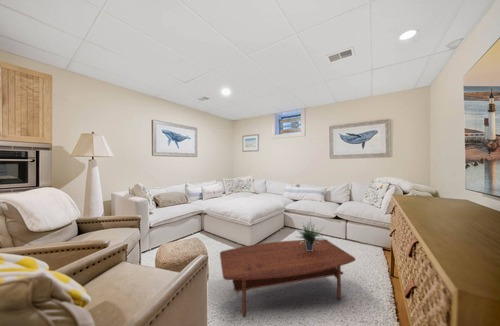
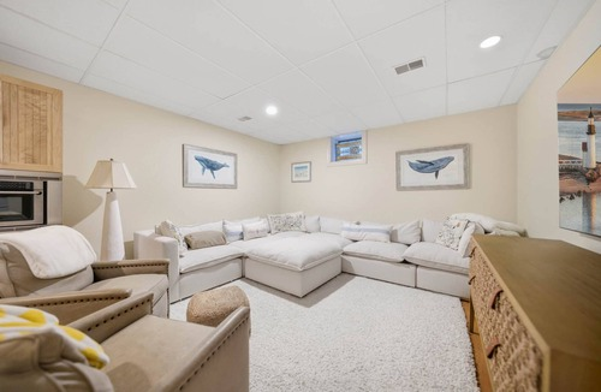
- coffee table (285, 273)
- potted plant (310, 233)
